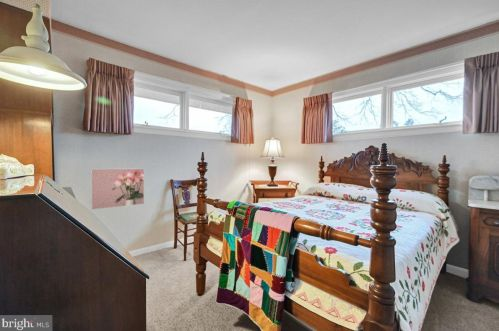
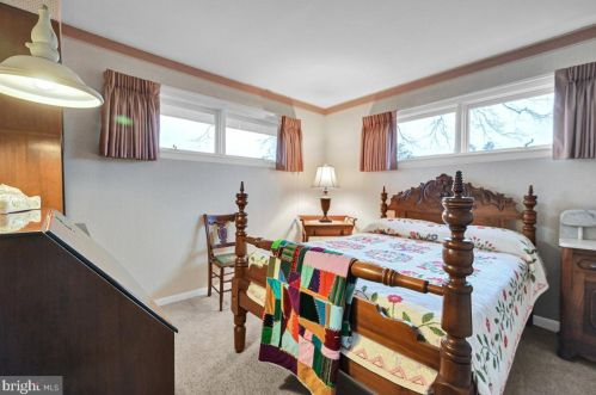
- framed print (119, 187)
